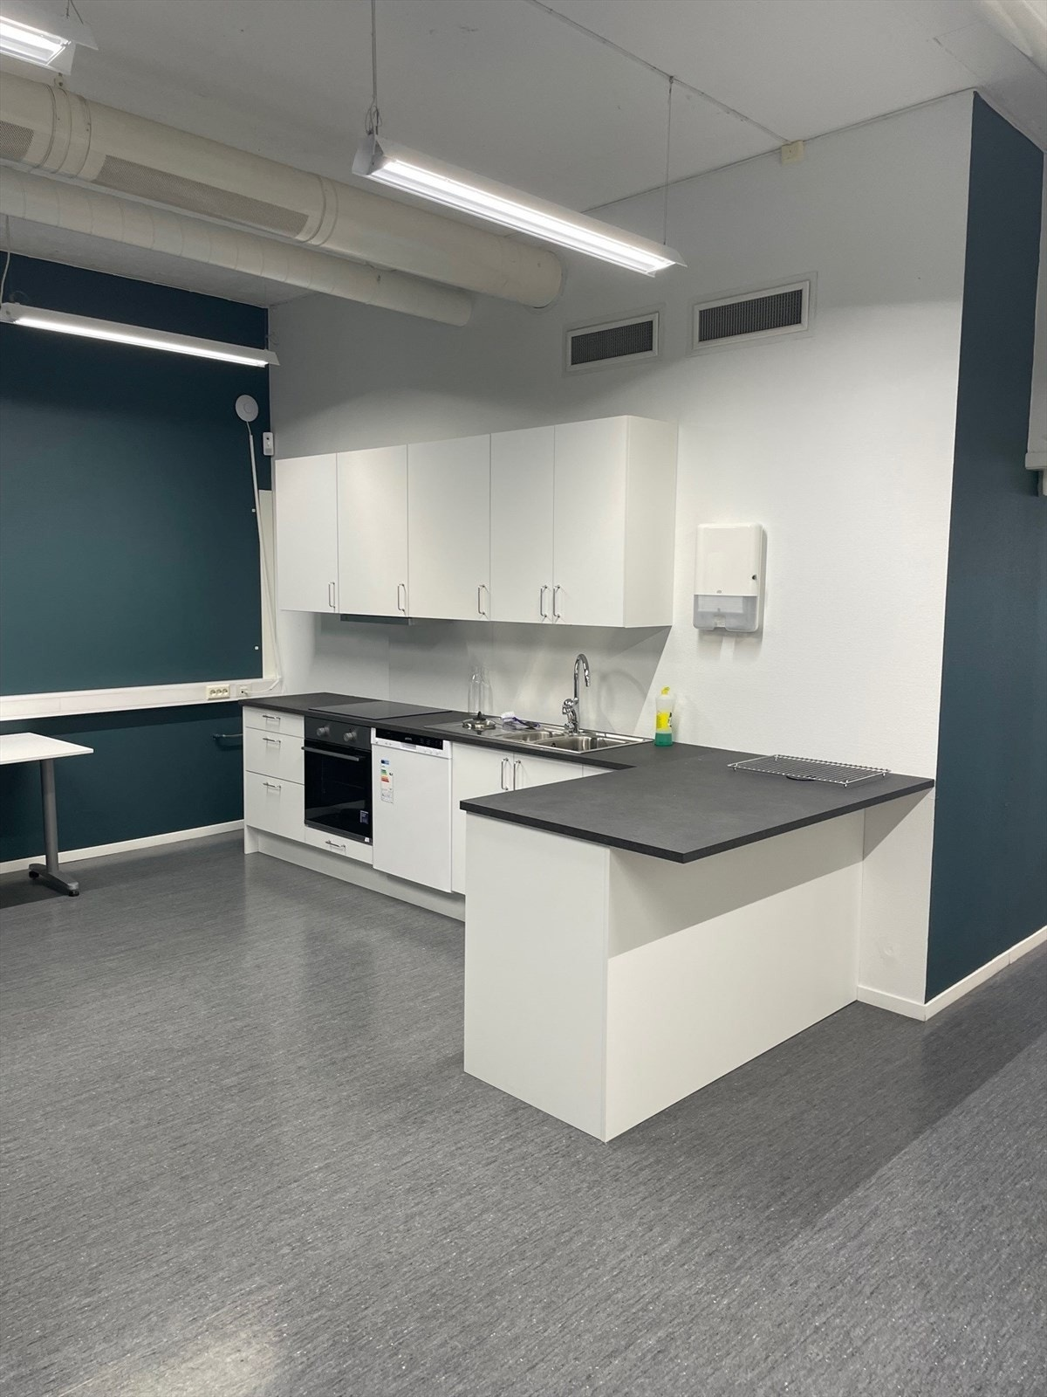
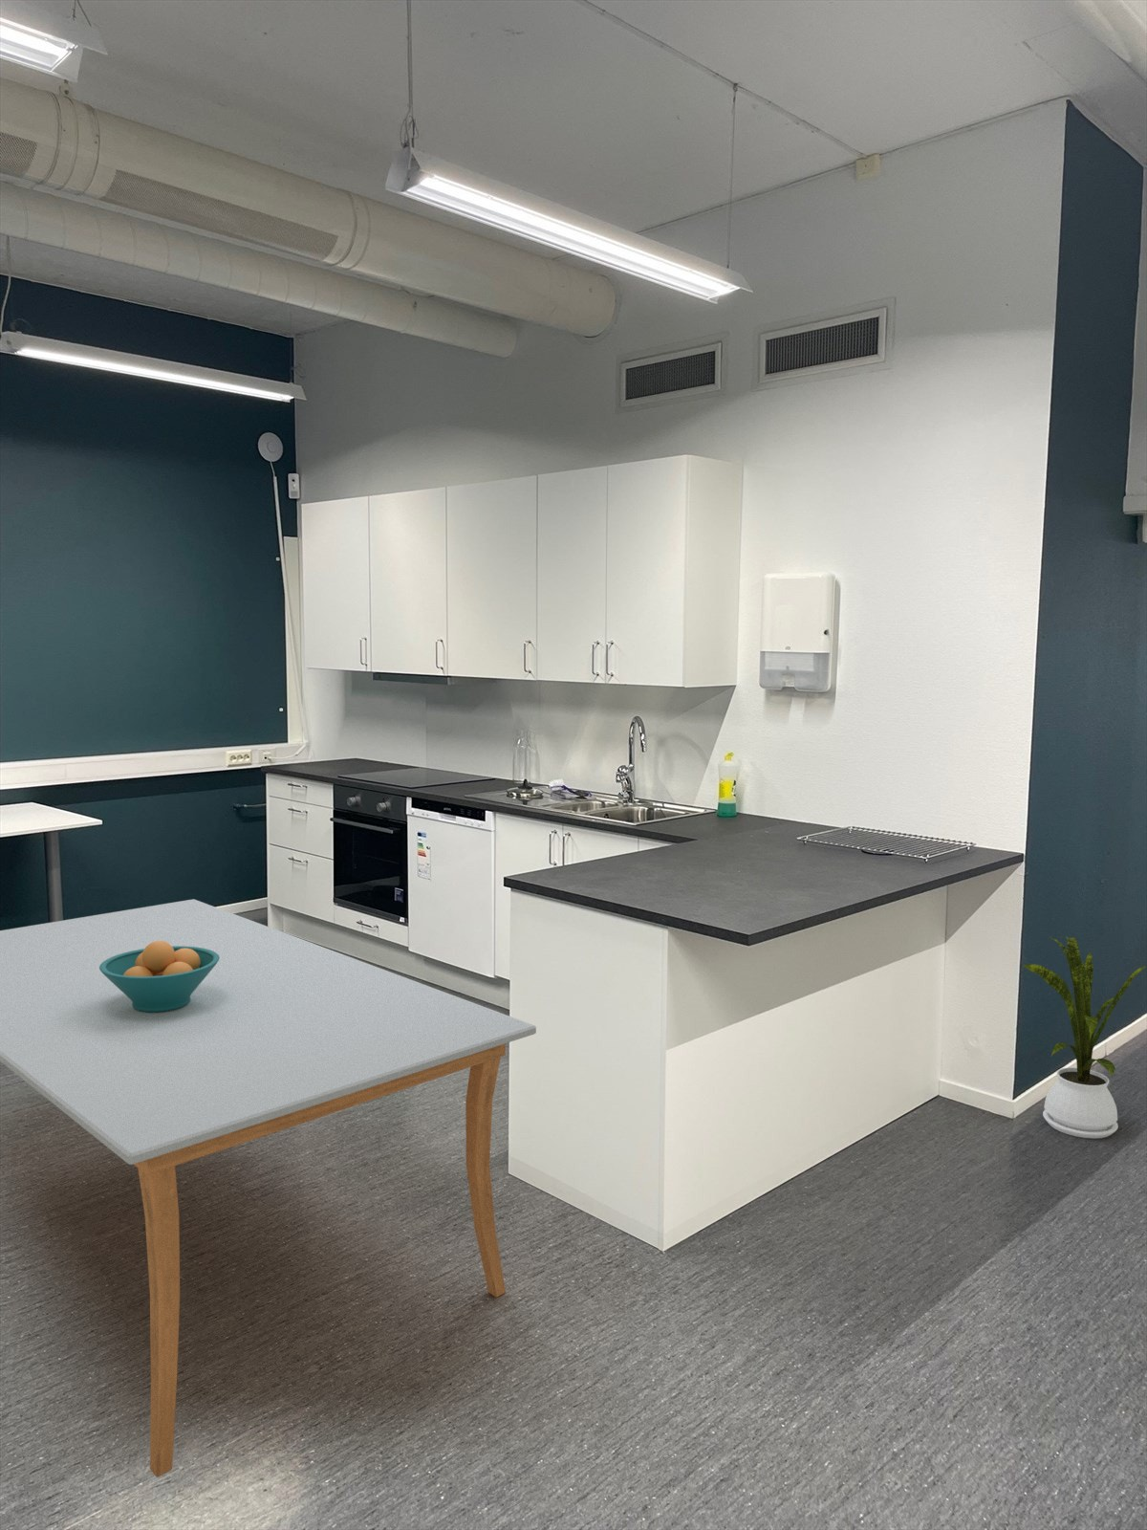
+ house plant (1080, 1026)
+ fruit bowl (160, 971)
+ dining table (176, 1108)
